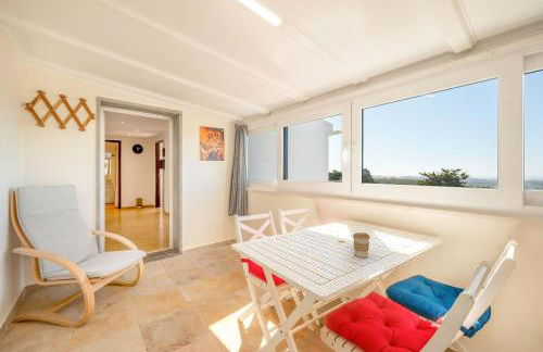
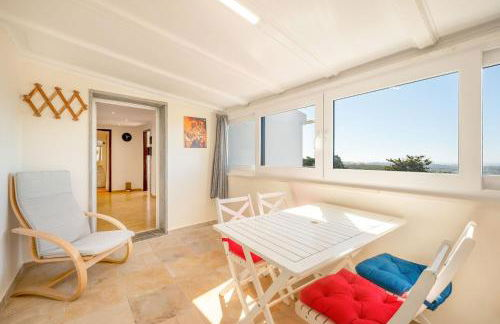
- coffee cup (361, 243)
